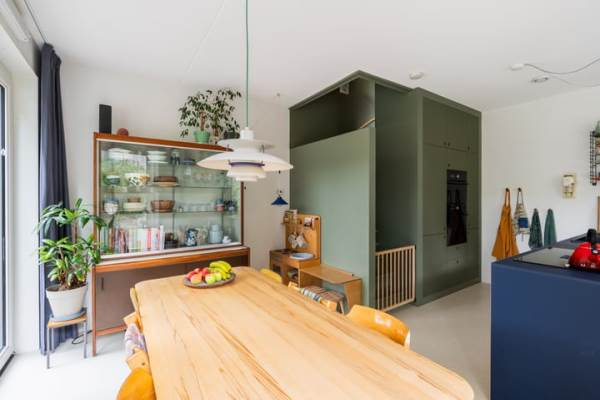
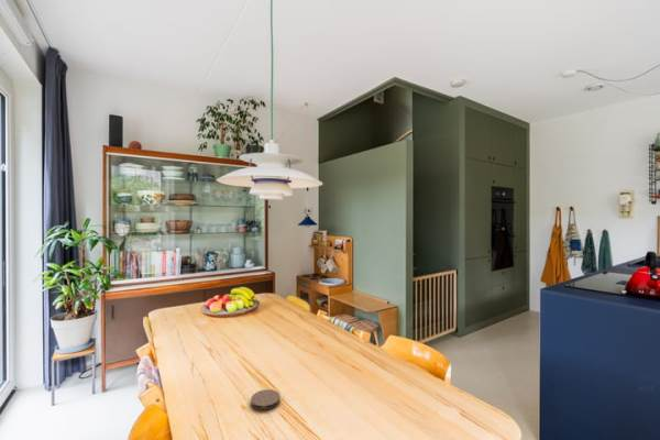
+ coaster (265, 398)
